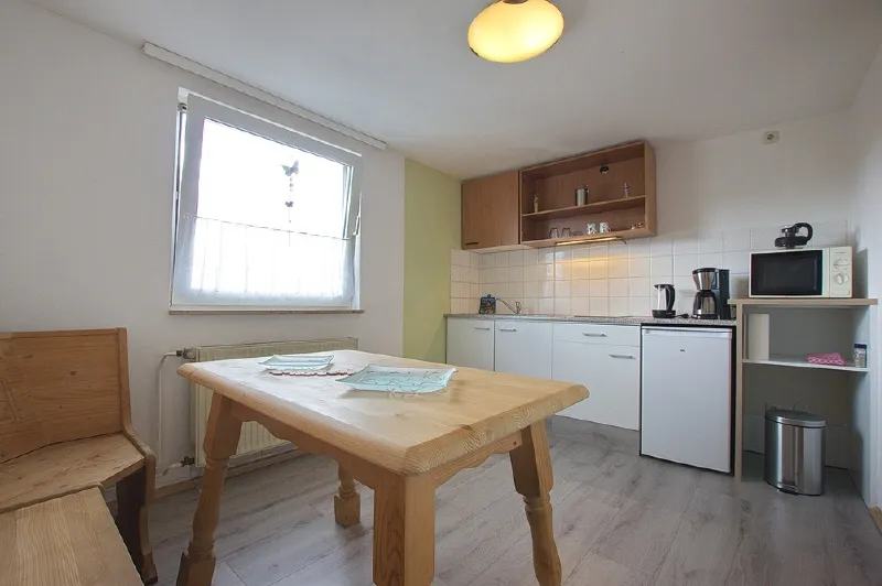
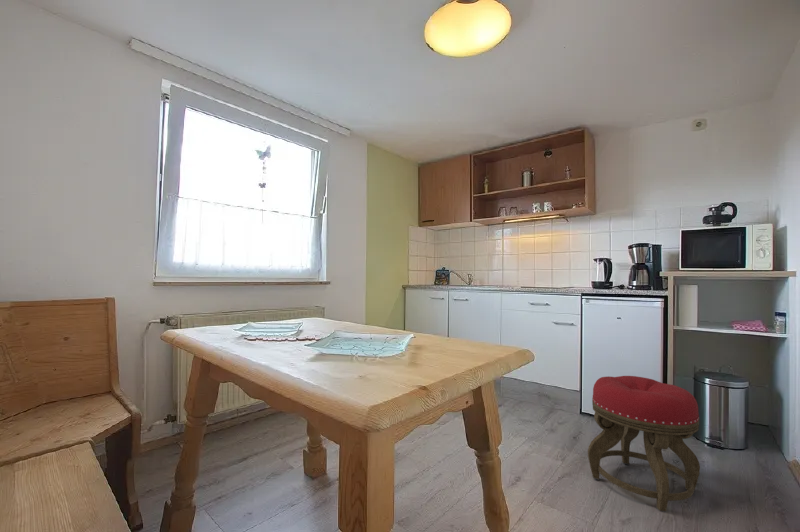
+ stool (643, 433)
